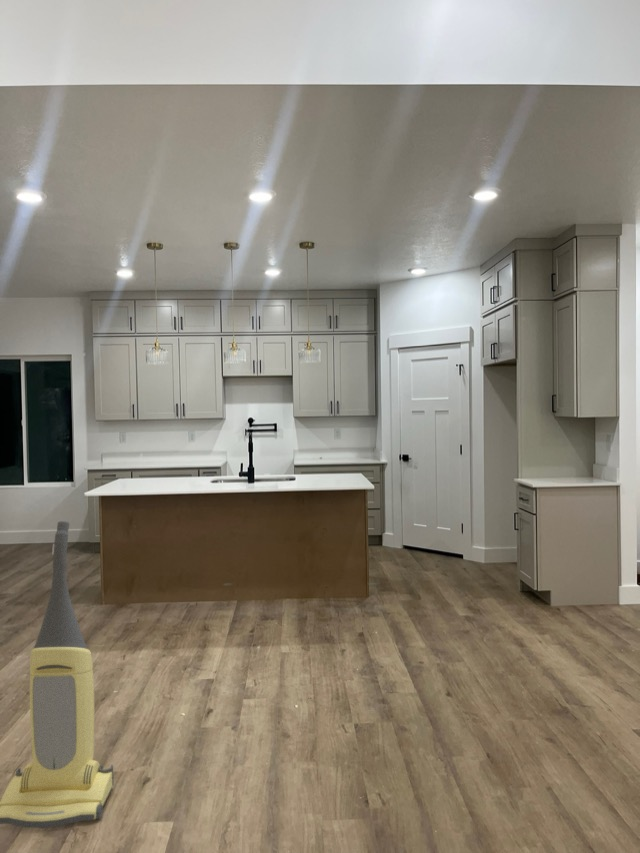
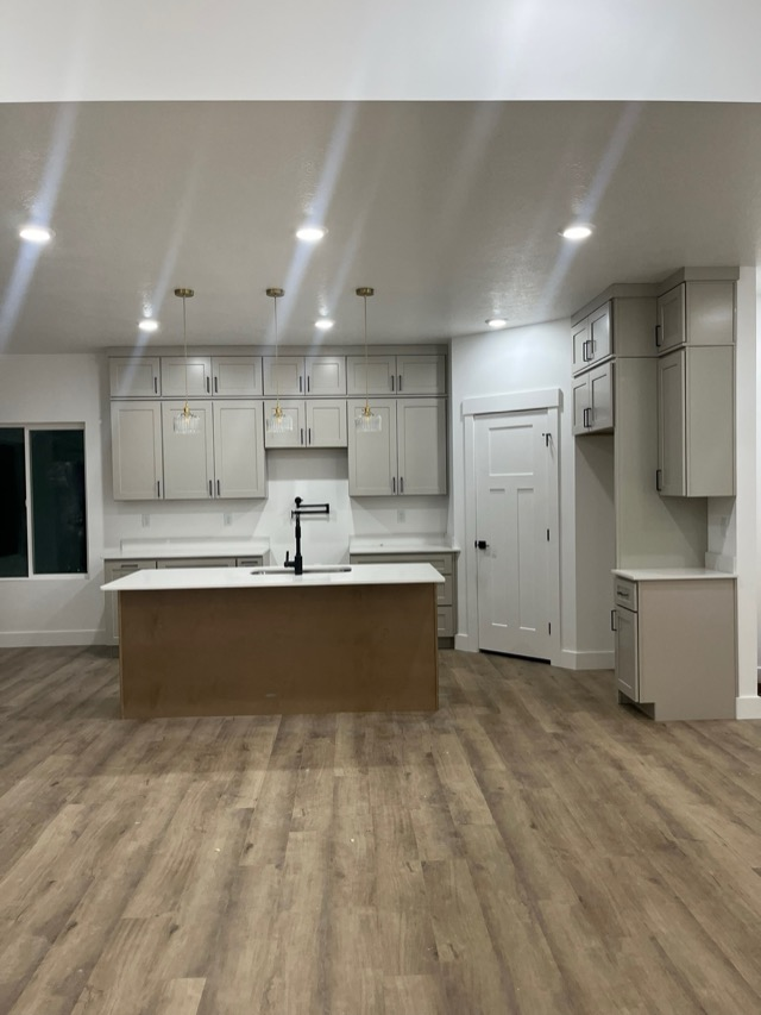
- vacuum cleaner (55, 665)
